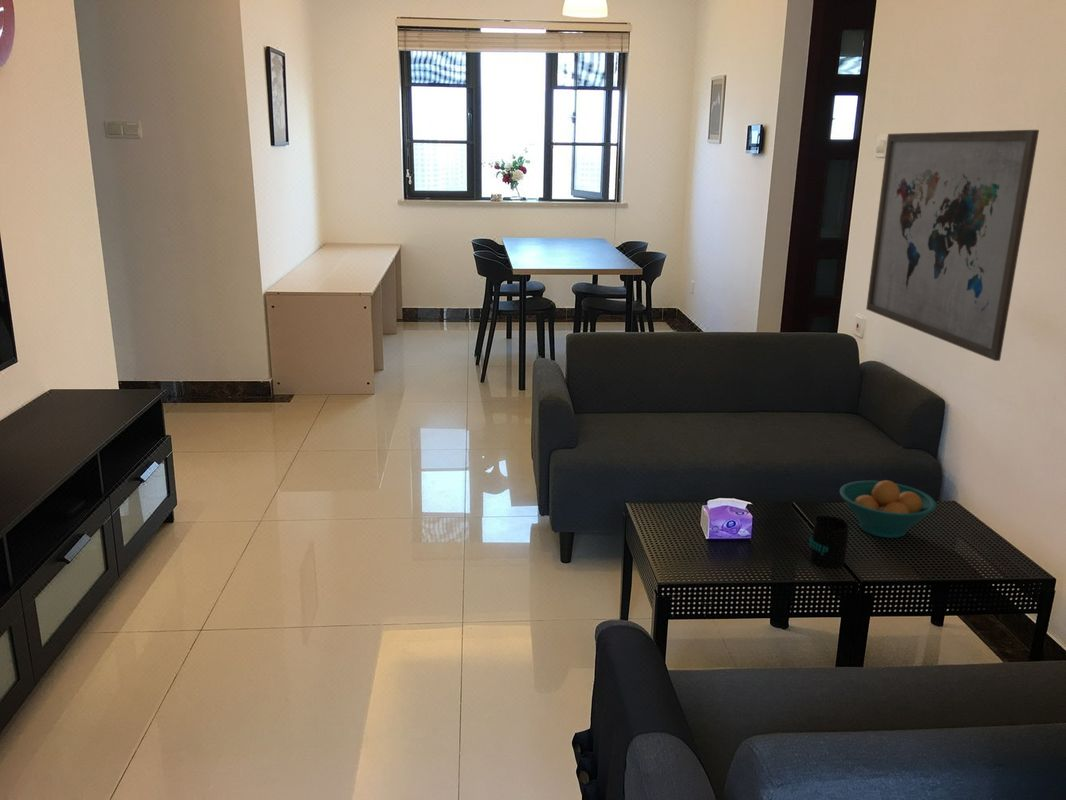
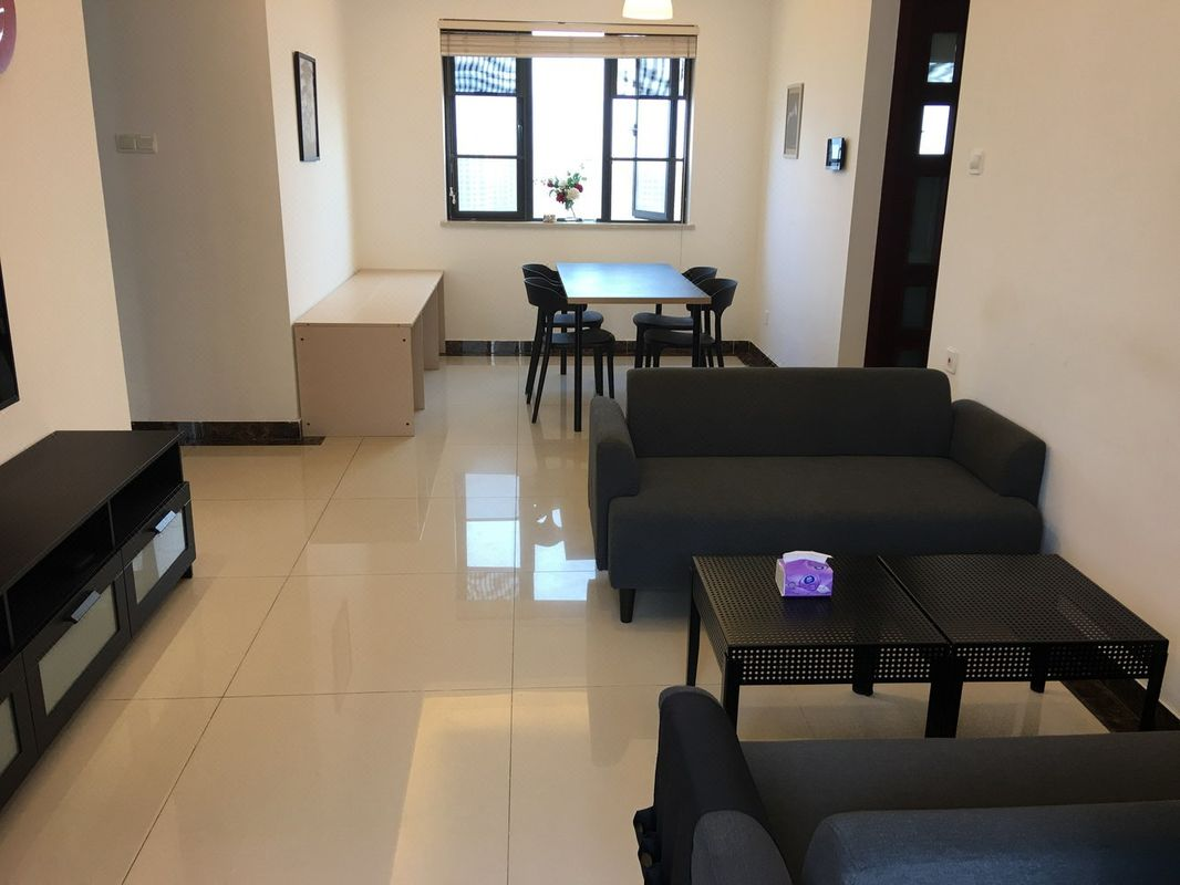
- wall art (937, 234)
- mug (824, 538)
- fruit bowl (885, 505)
